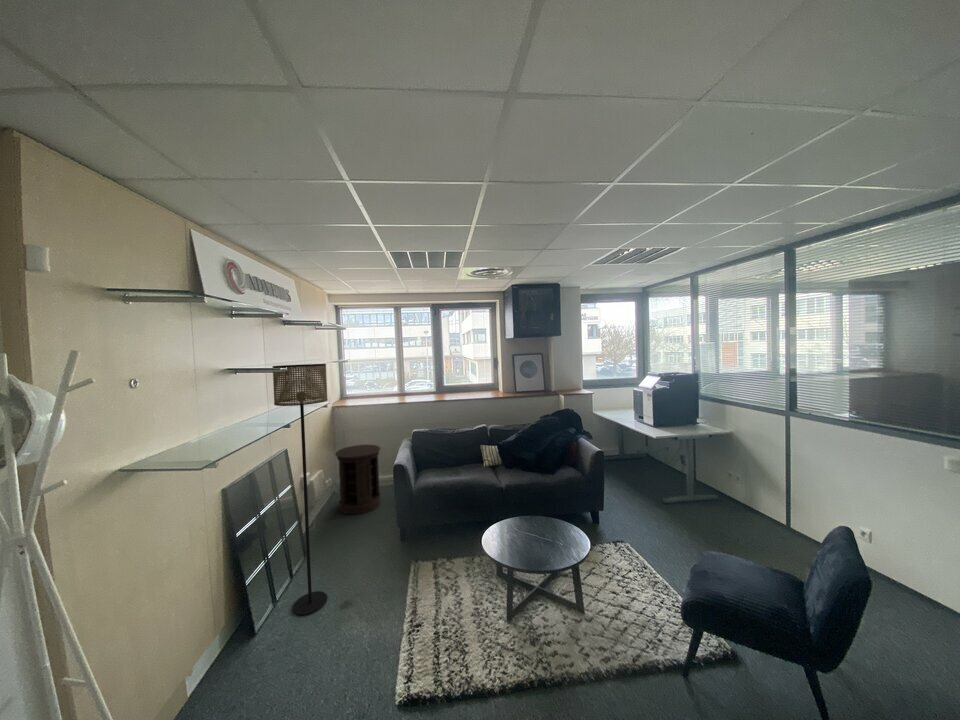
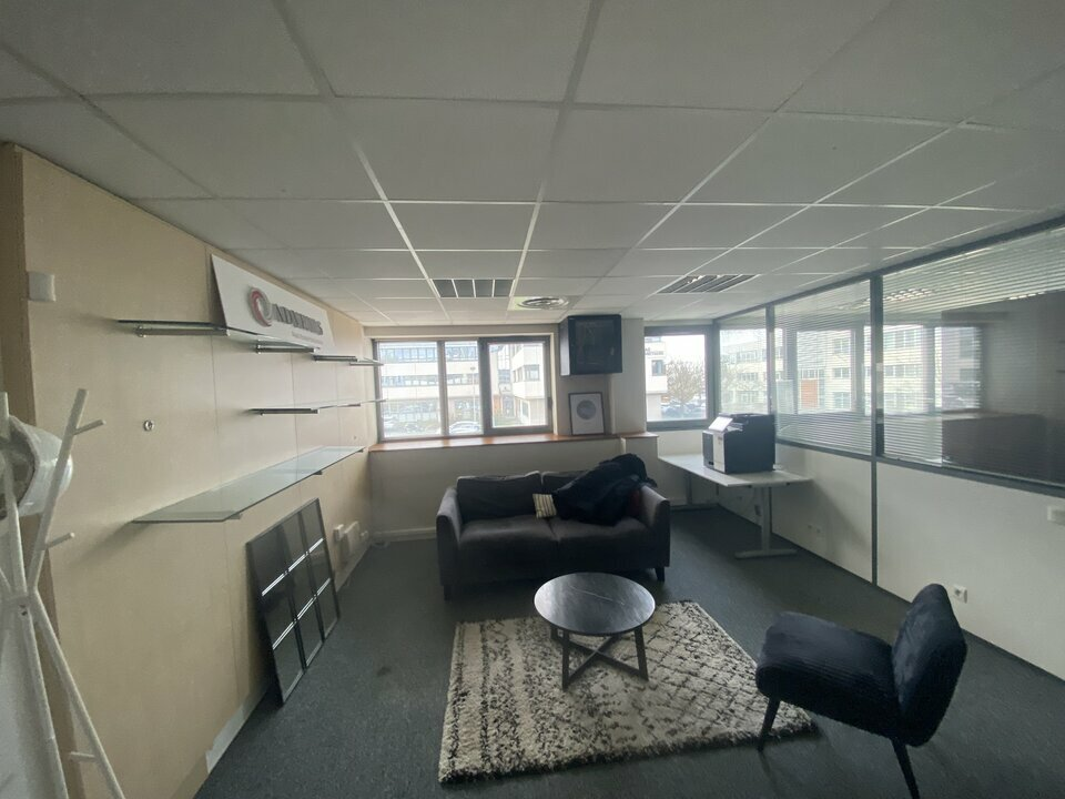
- side table (359, 477)
- floor lamp (305, 485)
